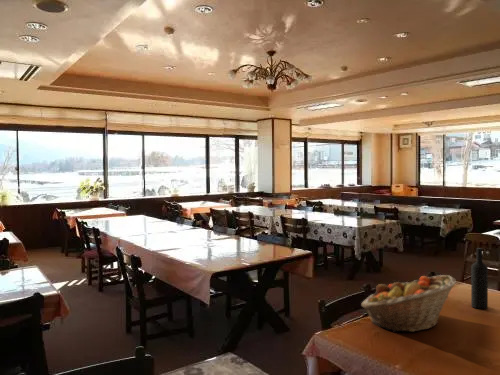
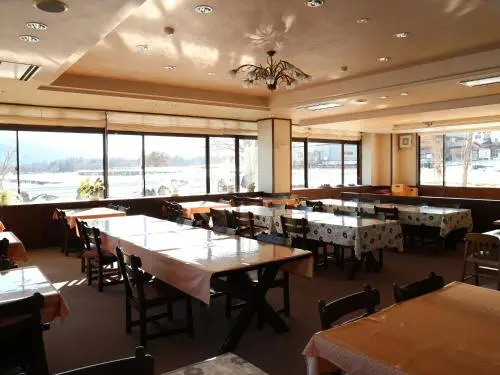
- wine bottle (479, 277)
- fruit basket (408, 298)
